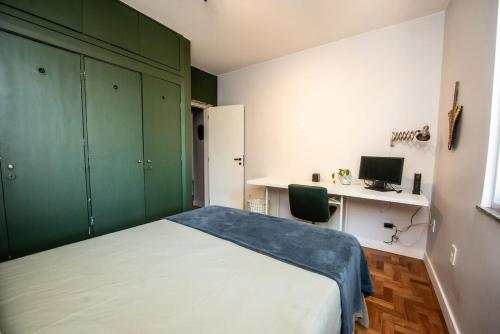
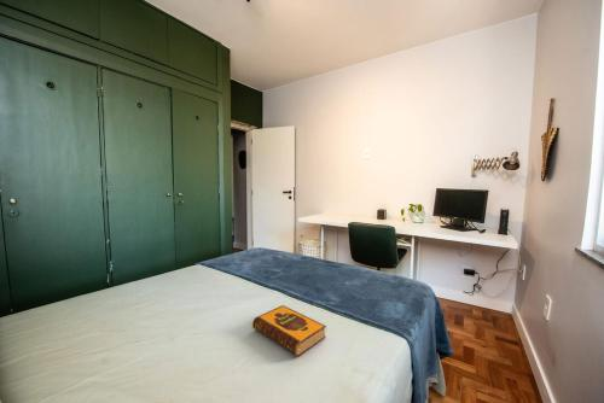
+ hardback book (288, 328)
